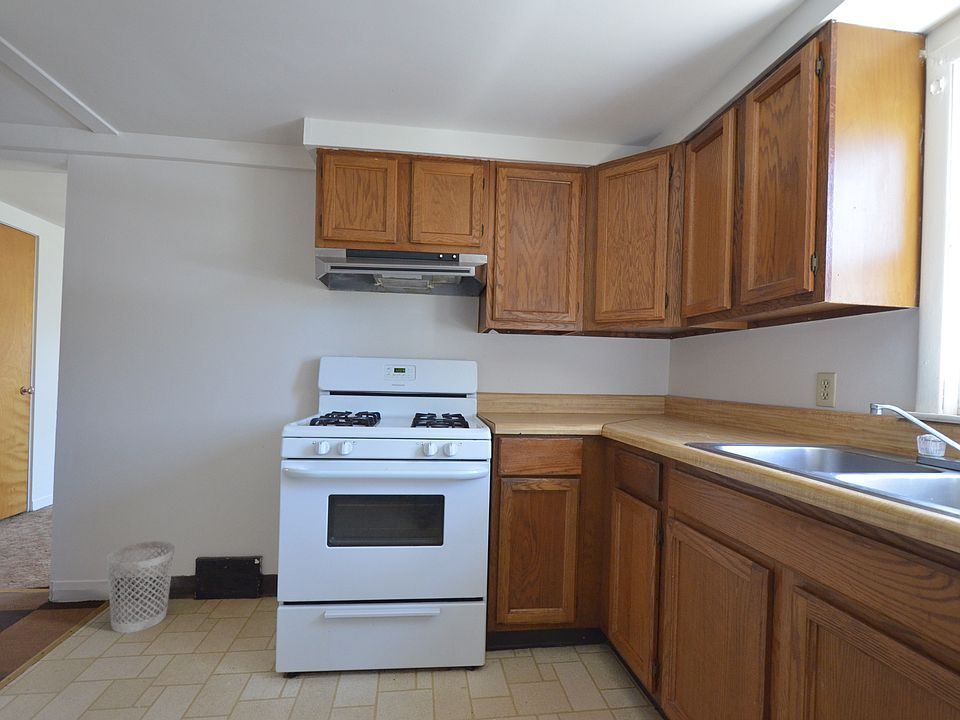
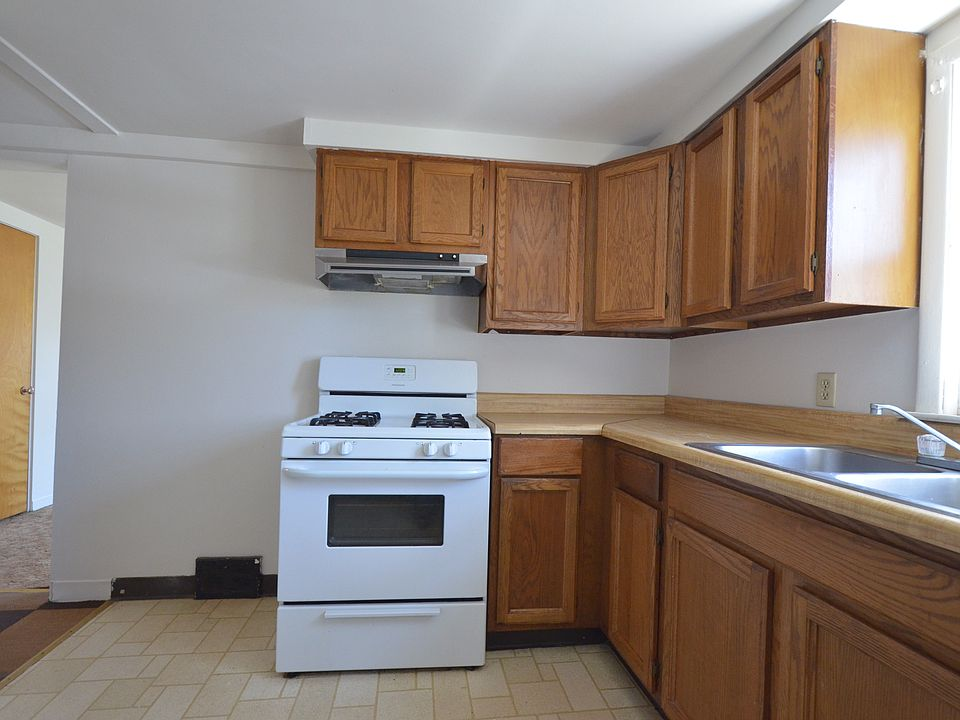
- wastebasket (140, 585)
